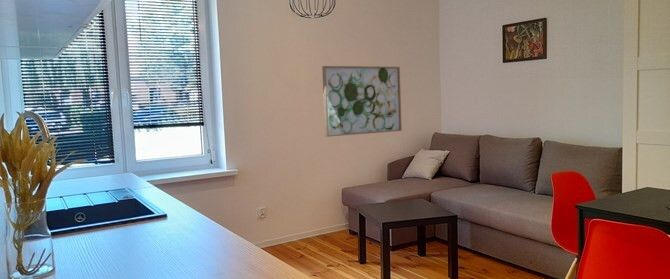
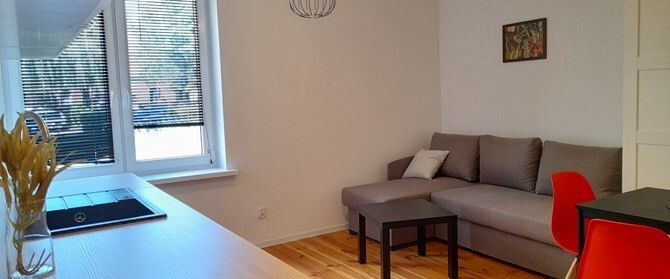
- wall art (364, 100)
